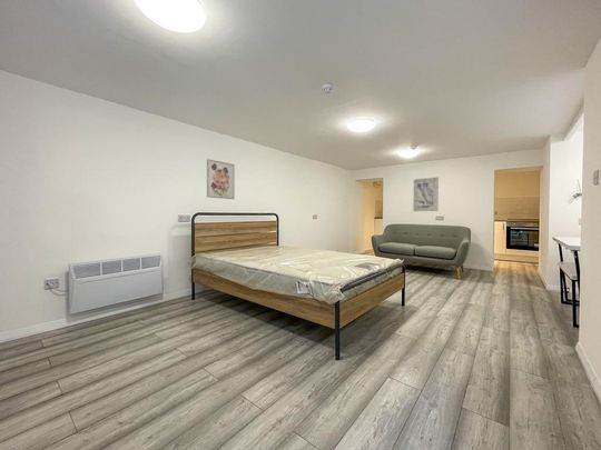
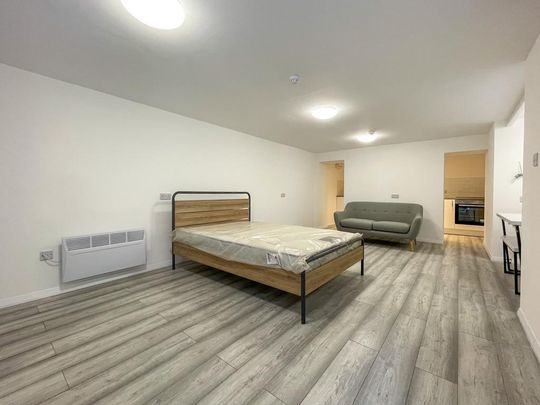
- wall art (220, 180)
- wall art (425, 194)
